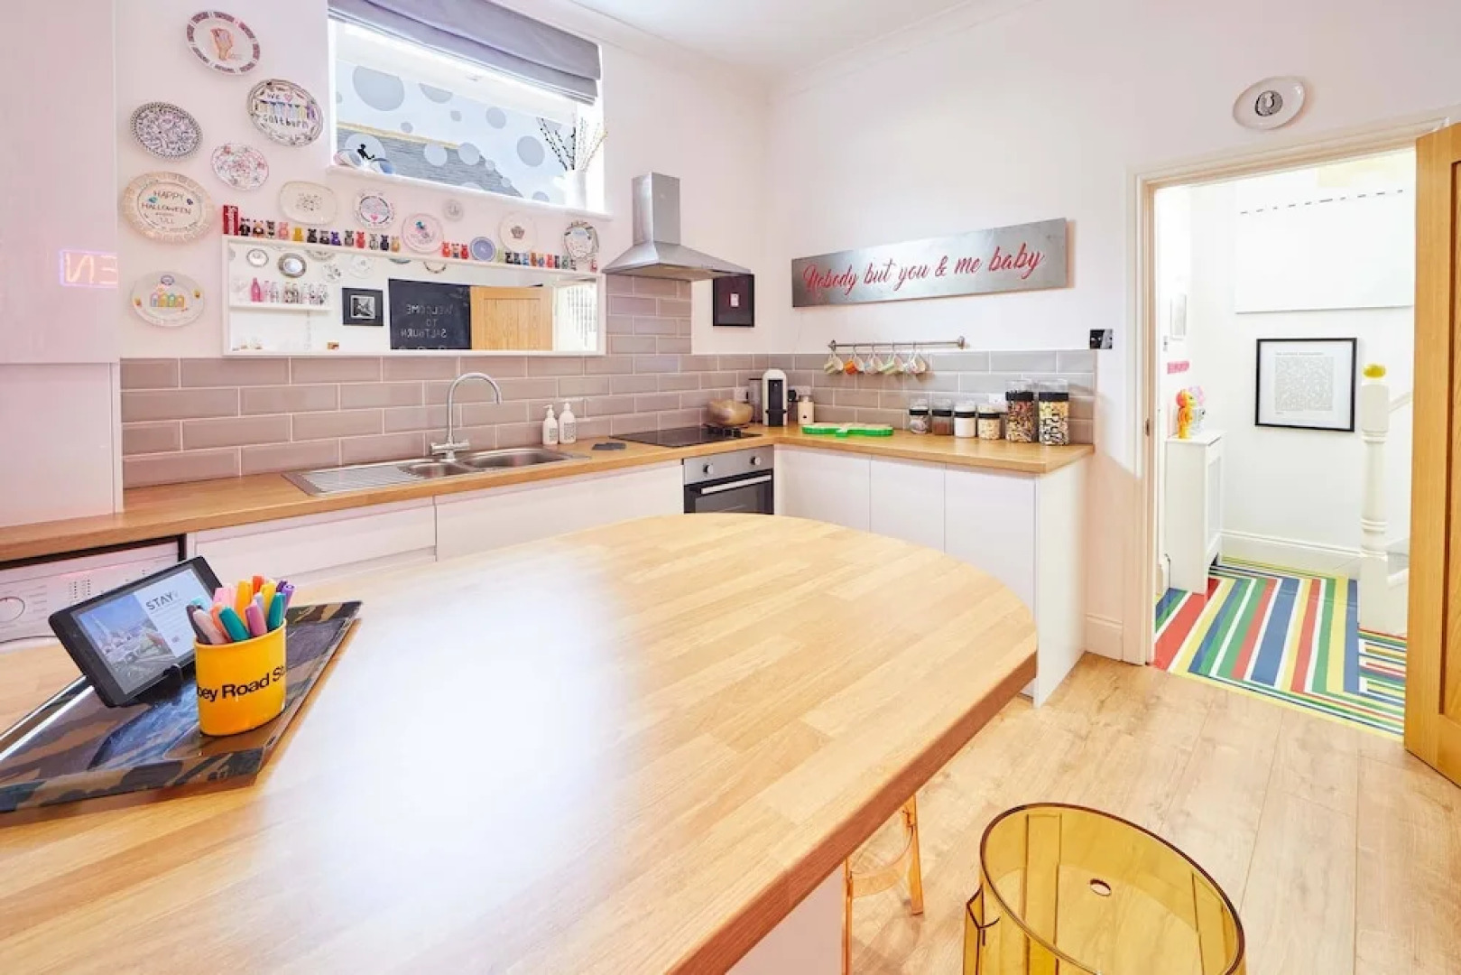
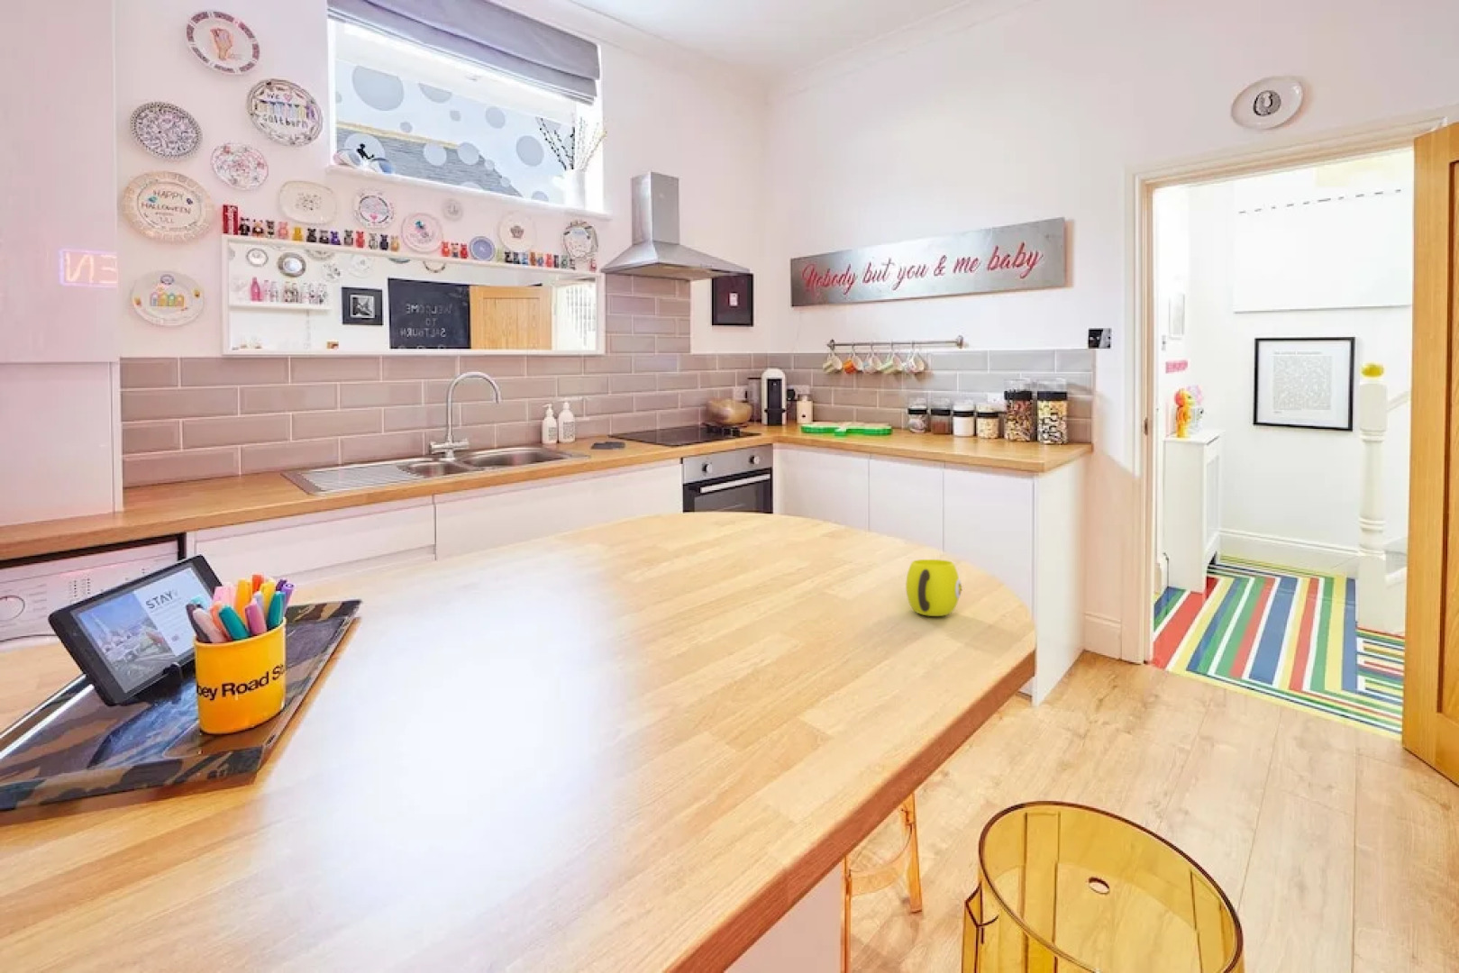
+ cup (931, 590)
